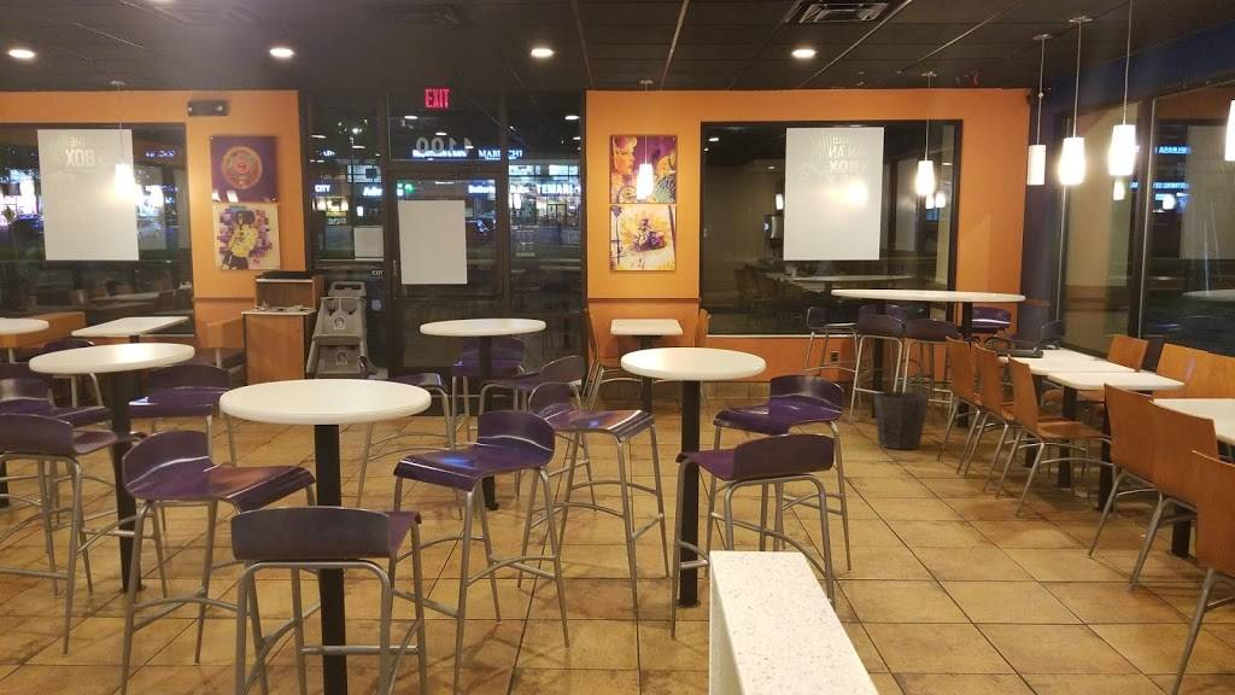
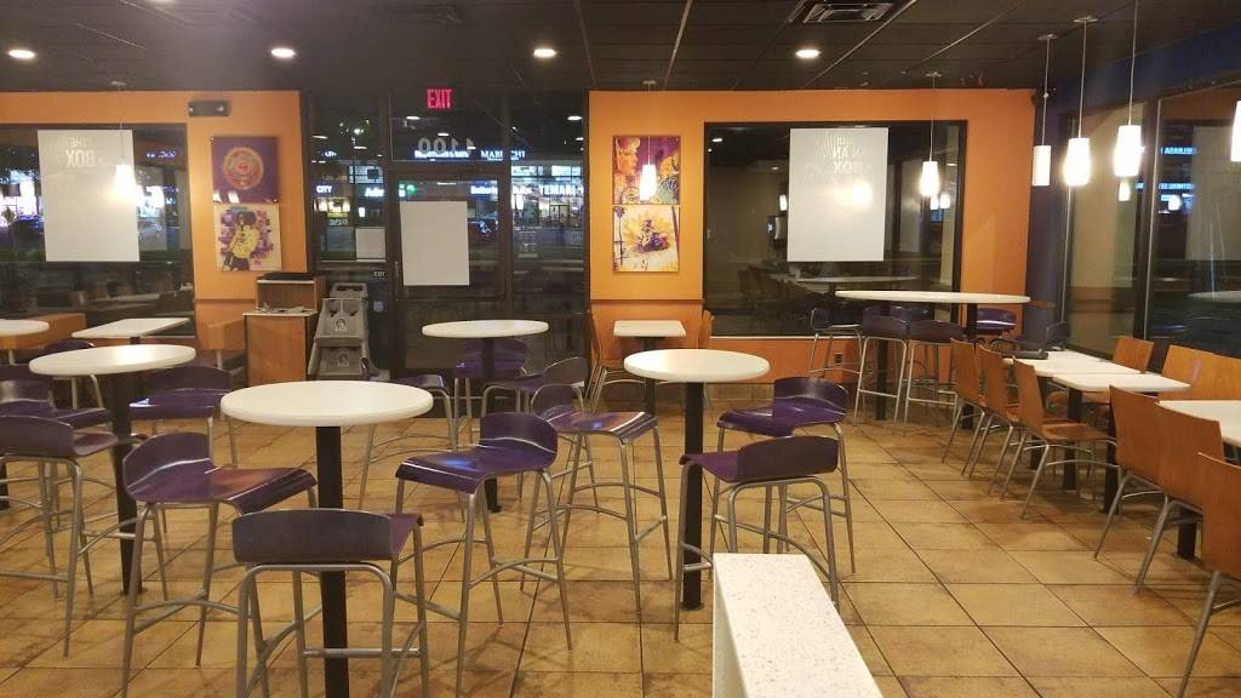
- waste bin (900, 420)
